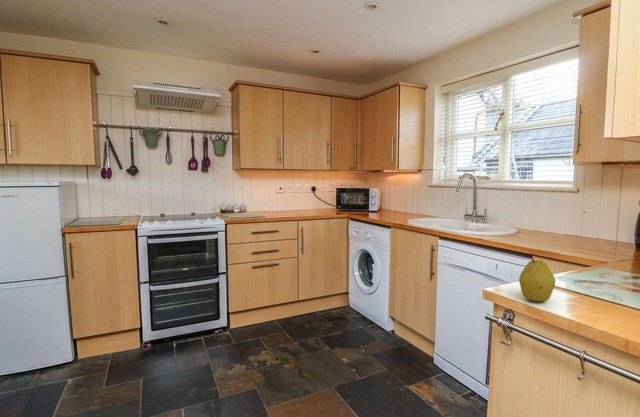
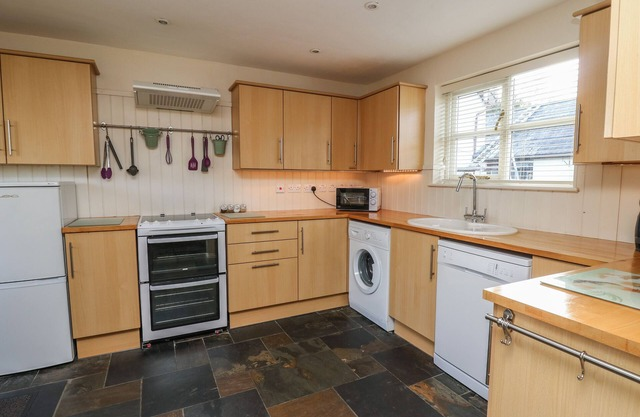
- fruit (536, 279)
